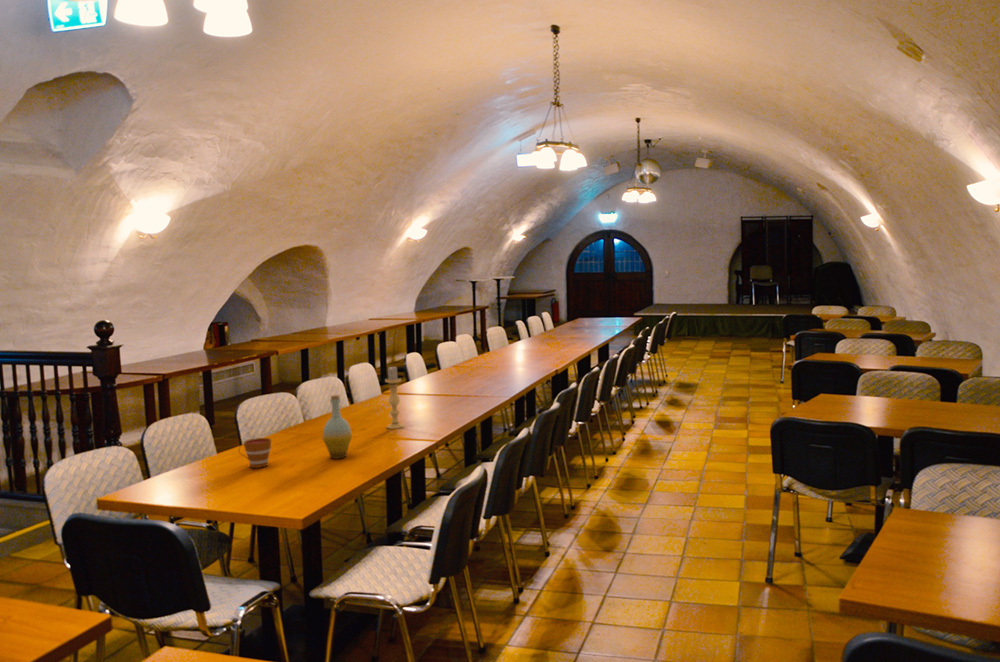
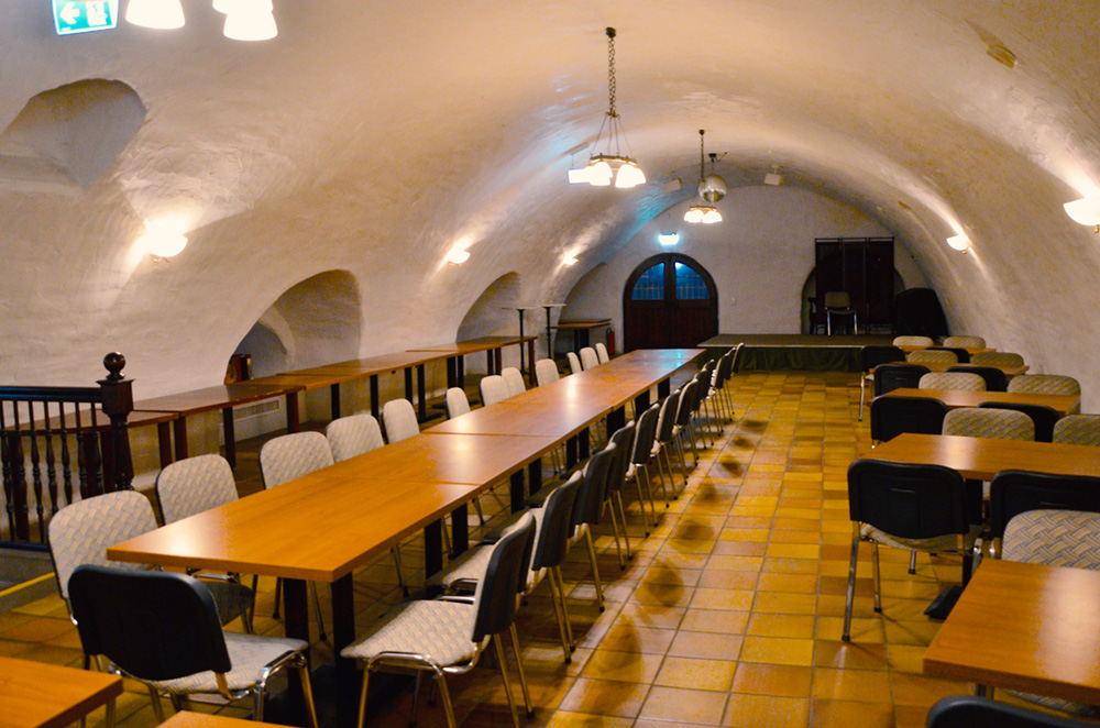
- bottle (336, 426)
- cup (255, 453)
- candle holder (393, 396)
